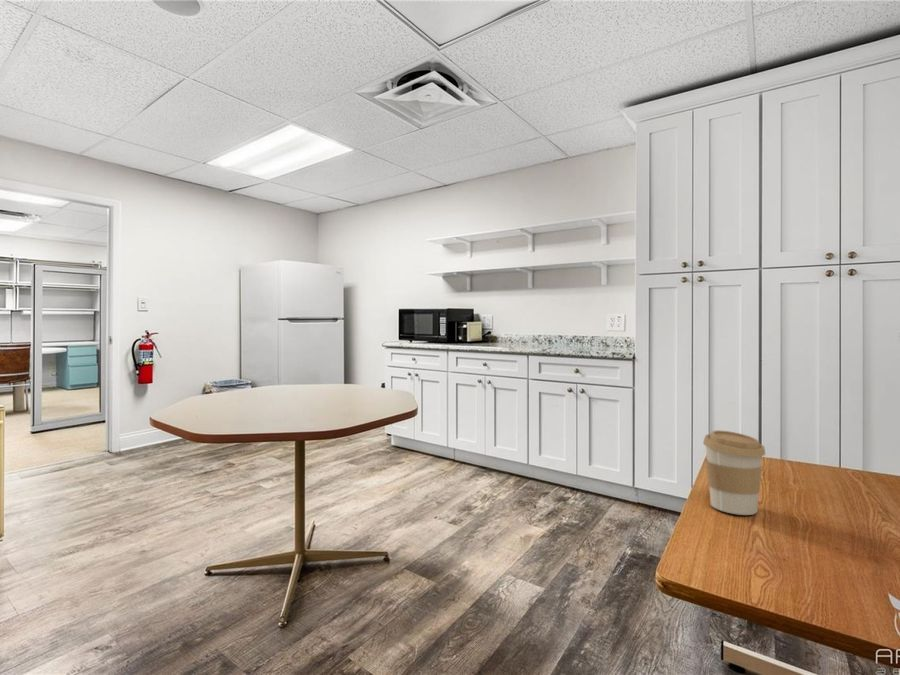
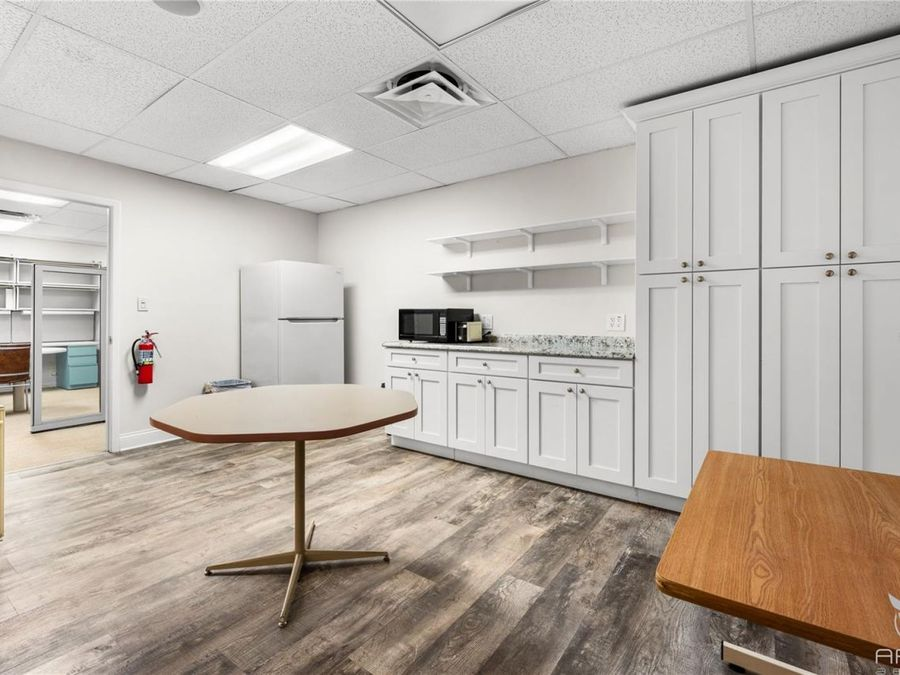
- coffee cup (733, 470)
